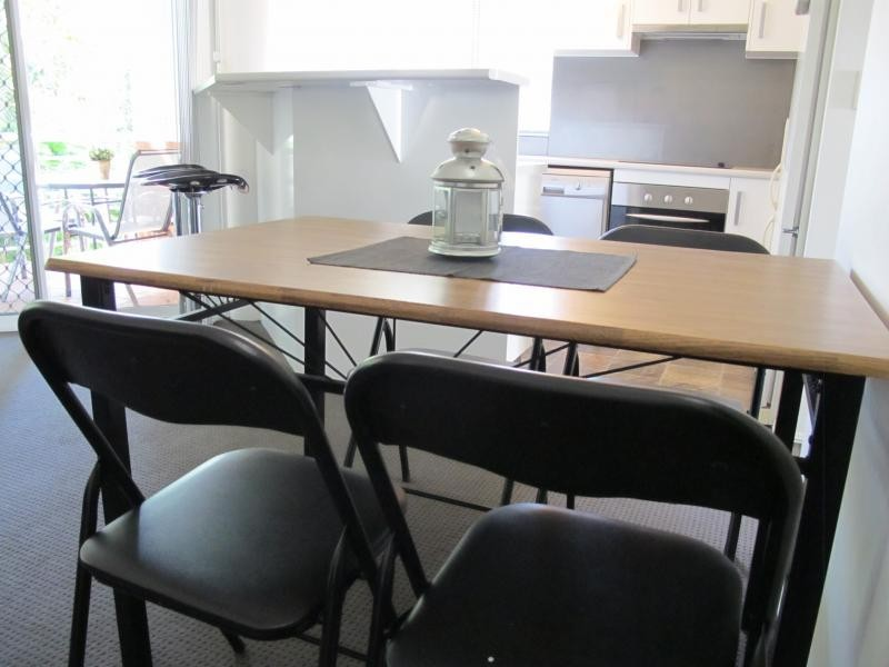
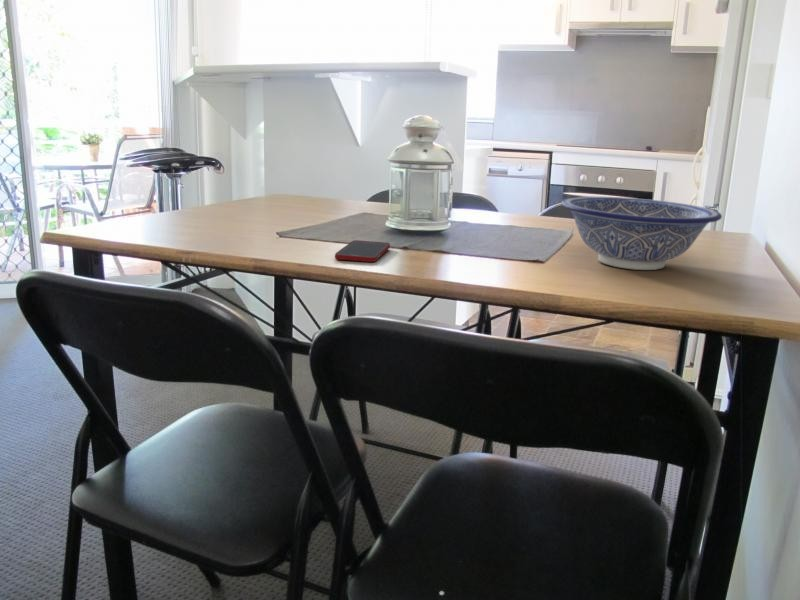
+ decorative bowl (634, 235)
+ cell phone (363, 250)
